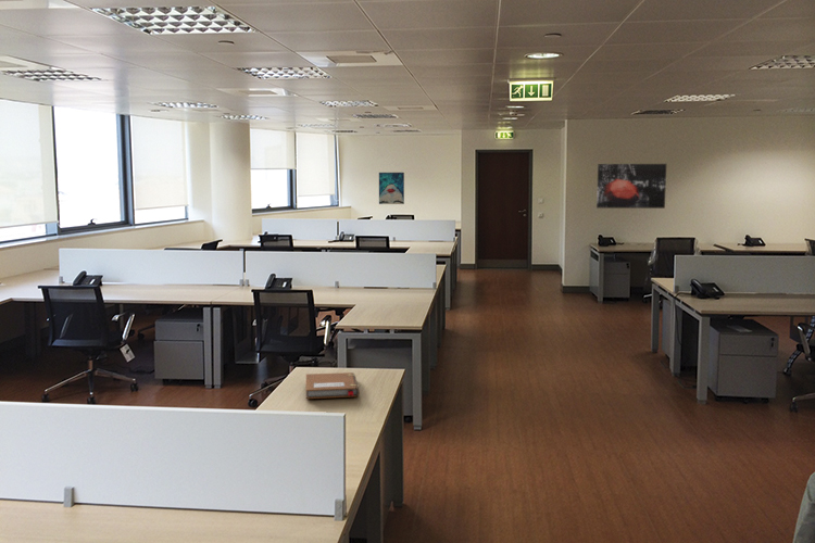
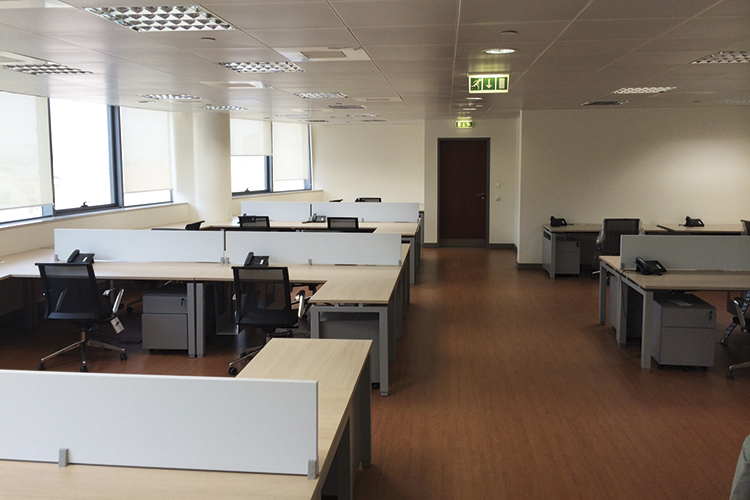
- wall art (391, 188)
- notebook (331, 384)
- wall art (630, 186)
